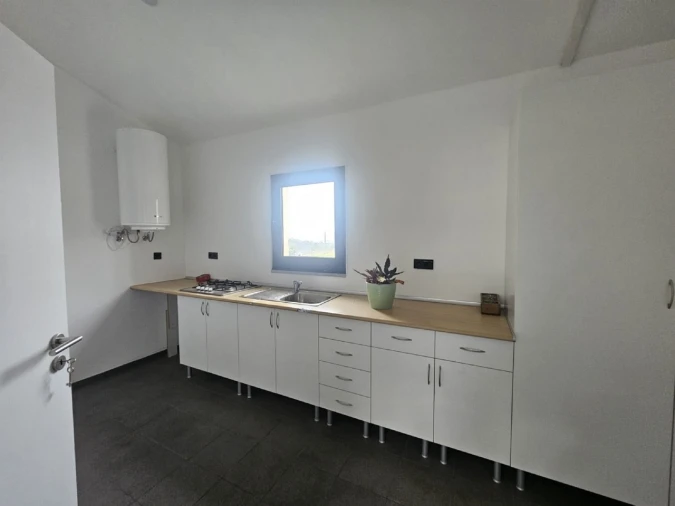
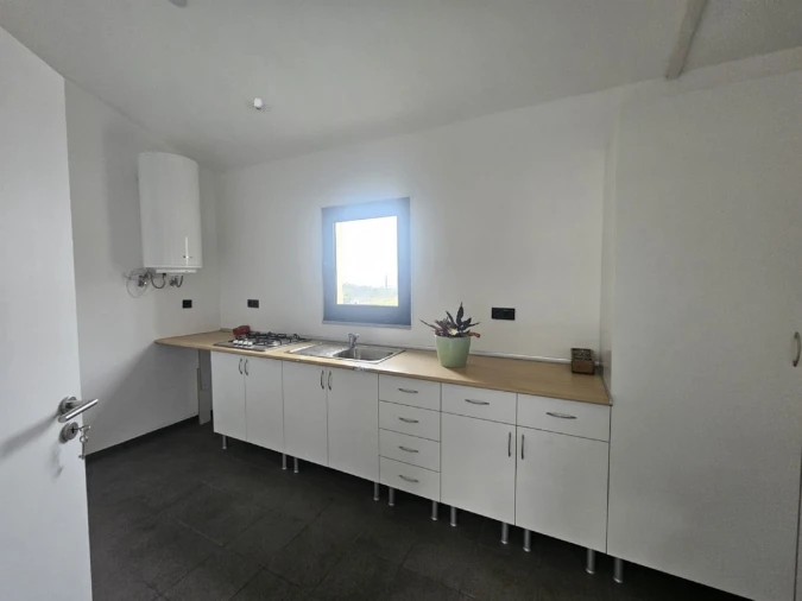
+ ceiling light (258, 105)
